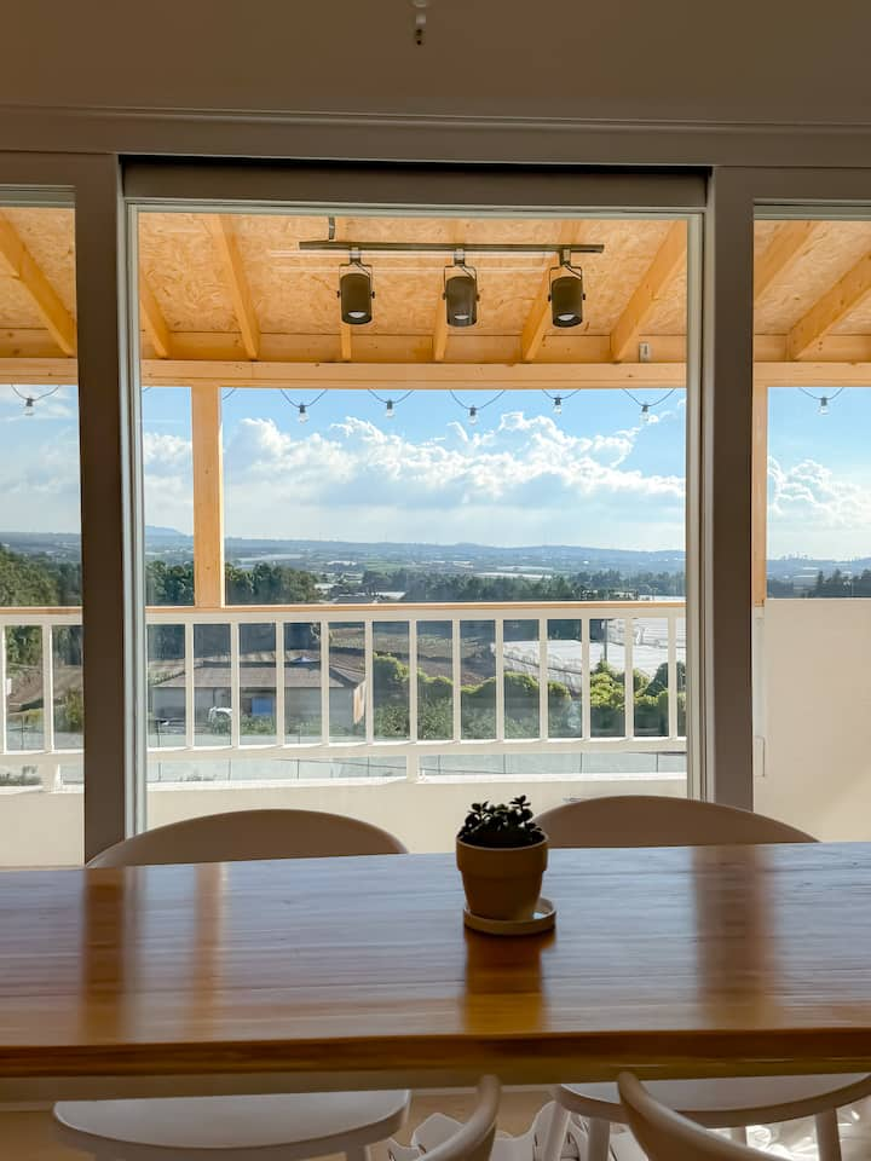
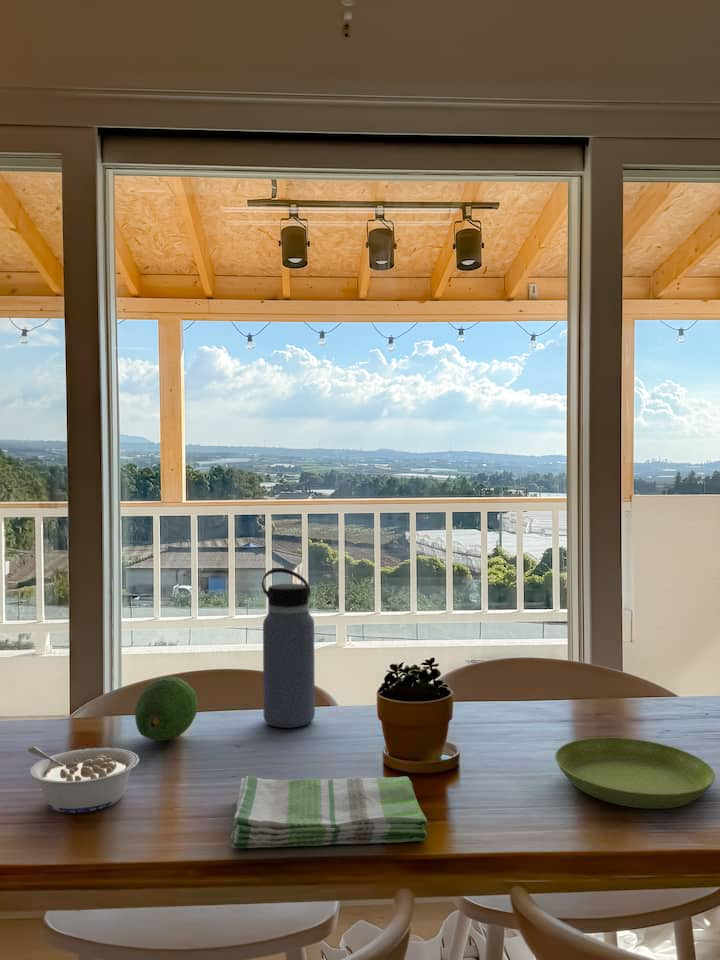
+ dish towel (327, 802)
+ water bottle (288, 643)
+ saucer (632, 773)
+ legume (81, 778)
+ fruit (164, 710)
